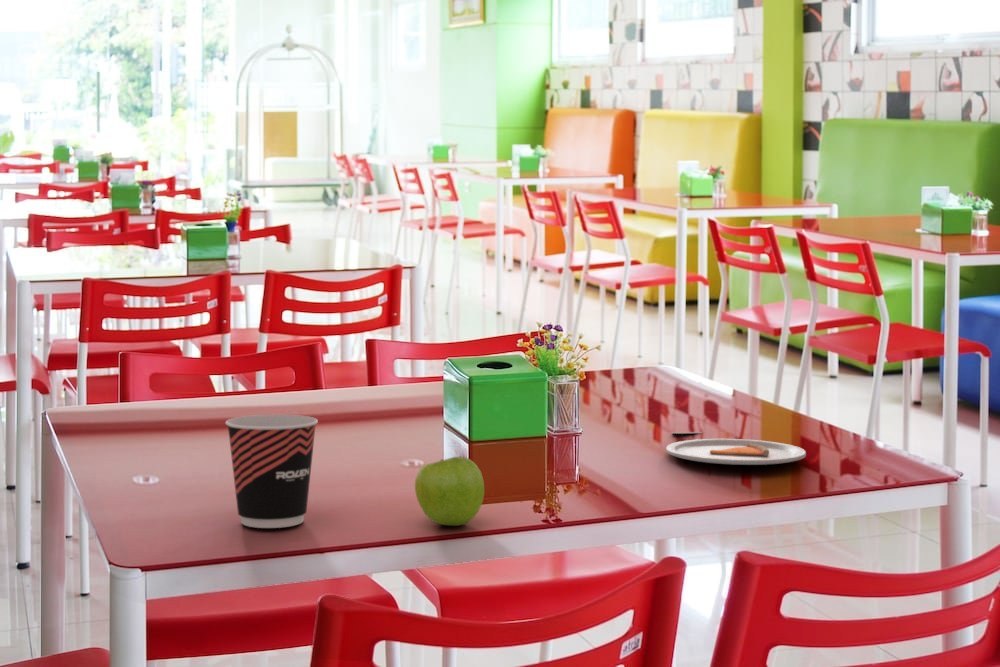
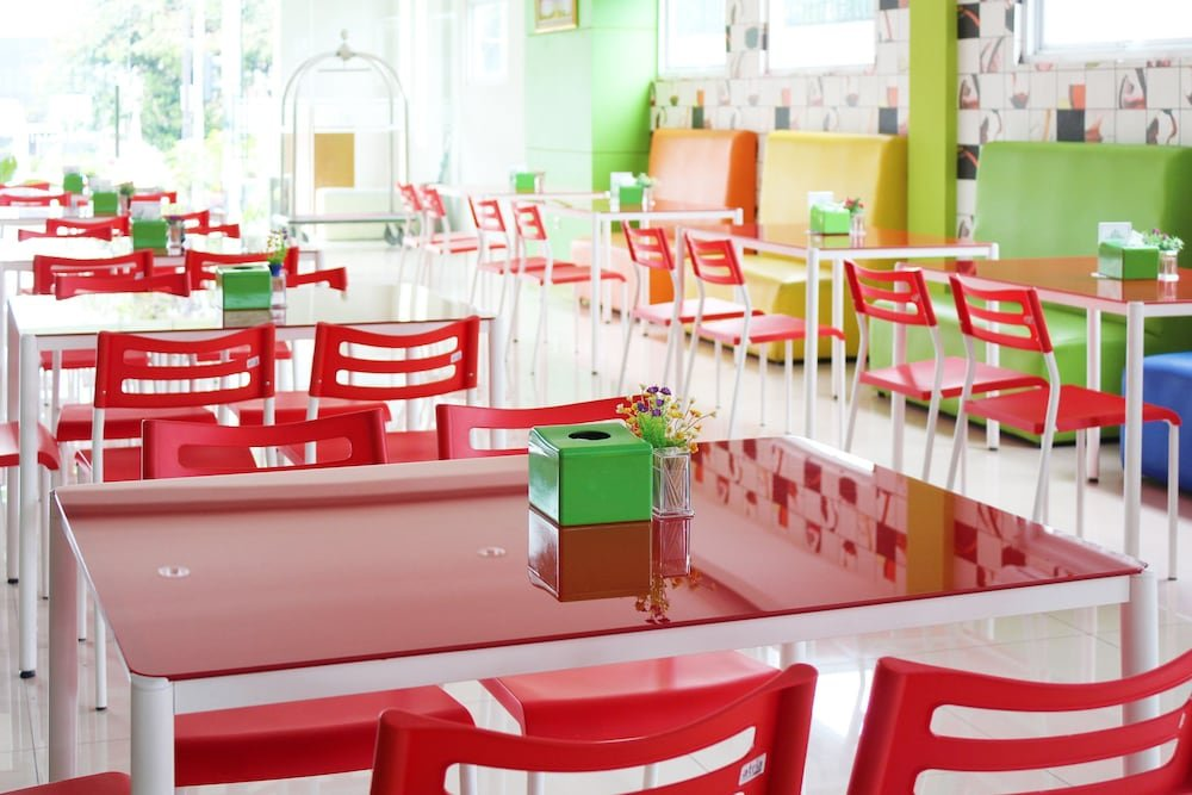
- dinner plate (726, 446)
- fruit (449, 489)
- cup (272, 471)
